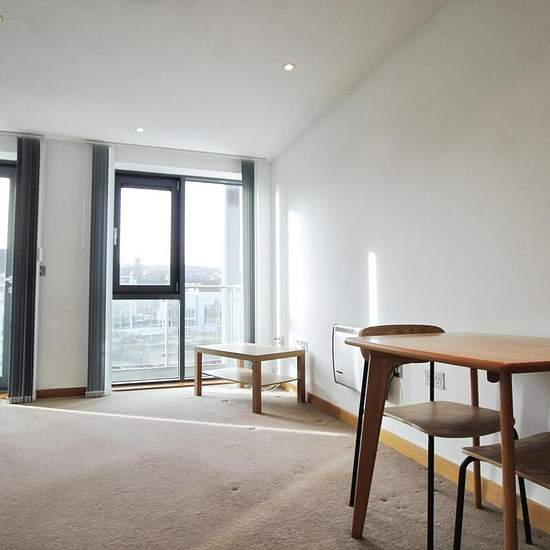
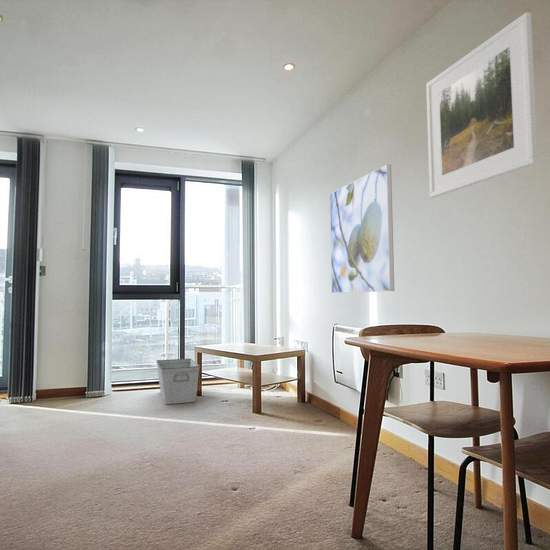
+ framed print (358, 236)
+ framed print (473, 117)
+ storage bin (177, 379)
